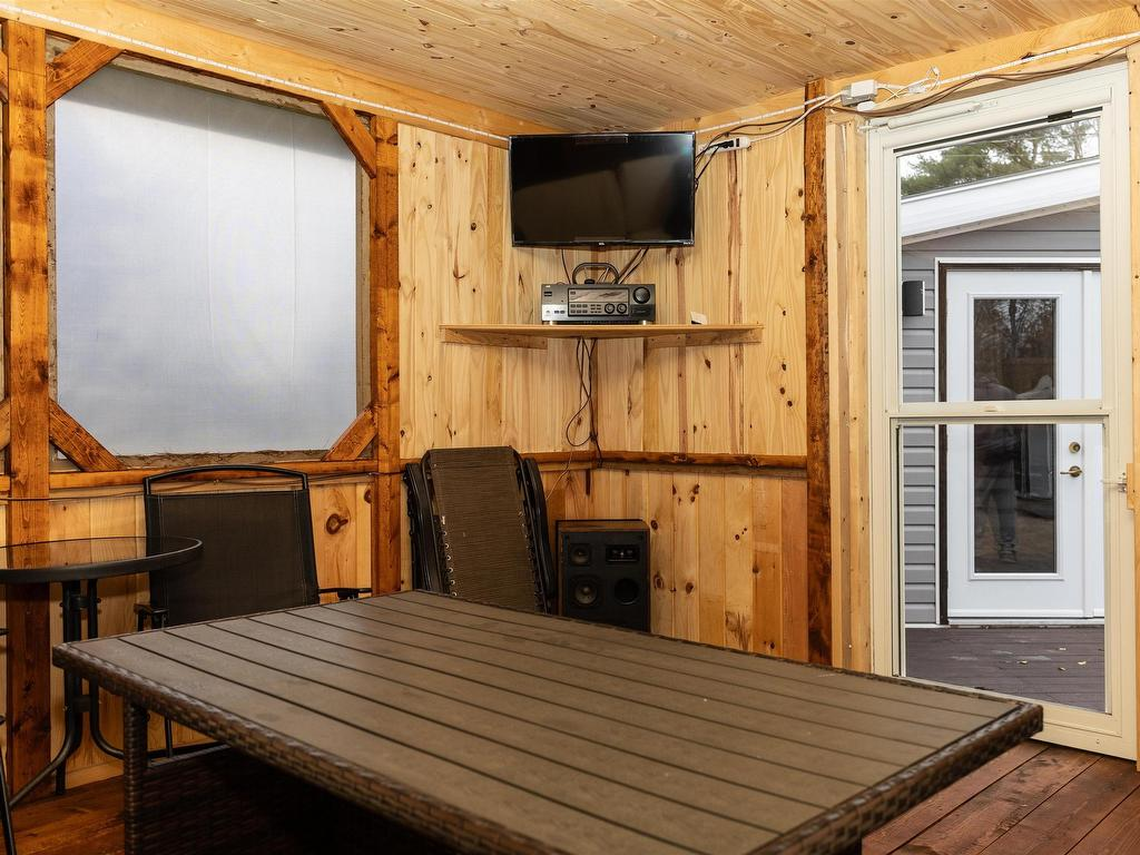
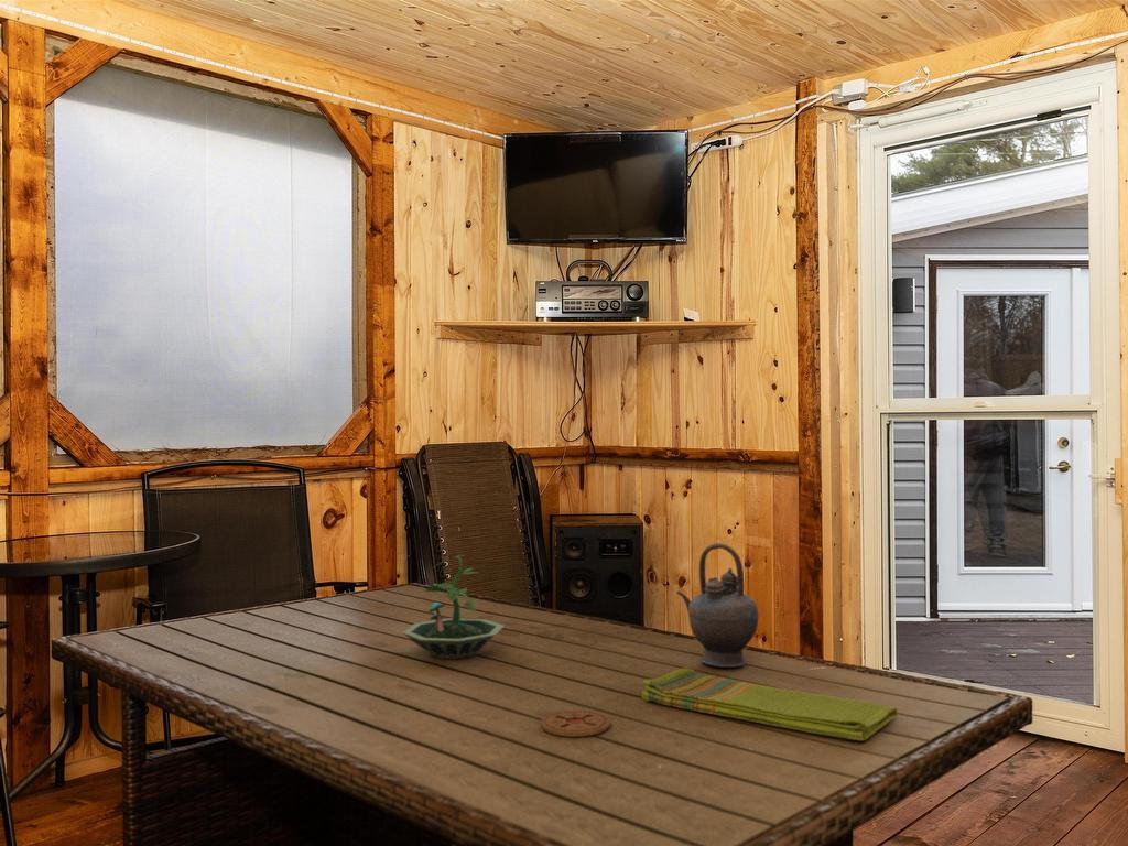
+ teapot (715, 603)
+ coaster (575, 723)
+ dish towel (764, 698)
+ terrarium (456, 575)
